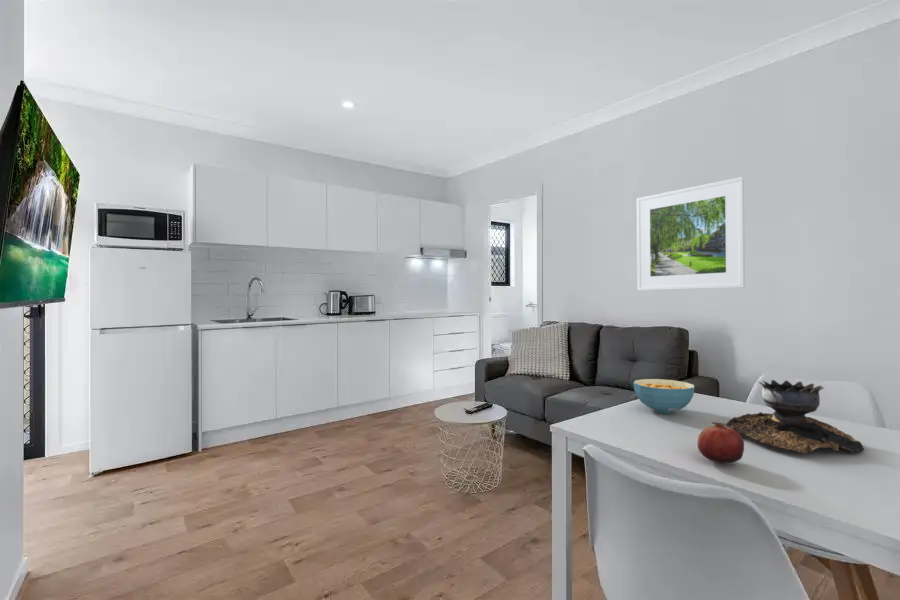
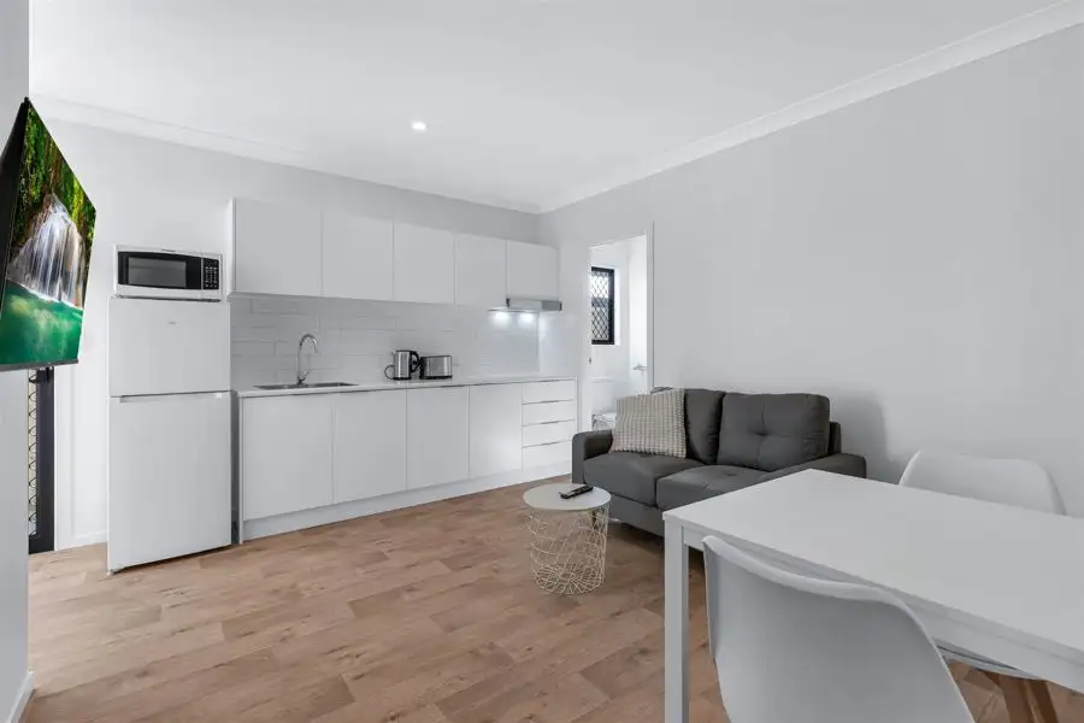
- cereal bowl (663, 397)
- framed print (685, 238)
- brazier (790, 409)
- fruit (720, 442)
